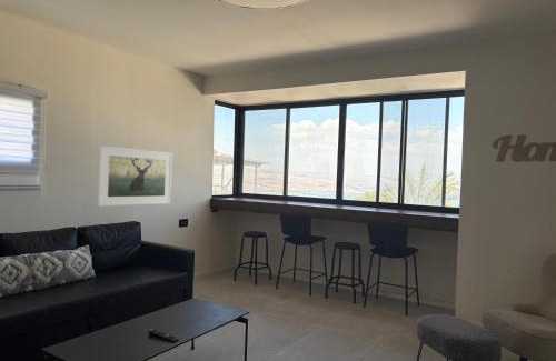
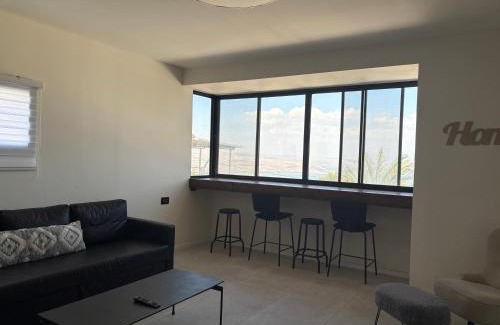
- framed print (138, 177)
